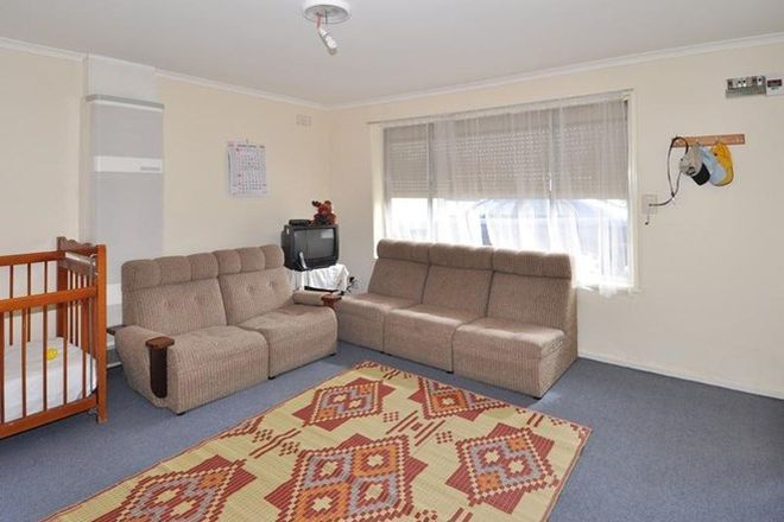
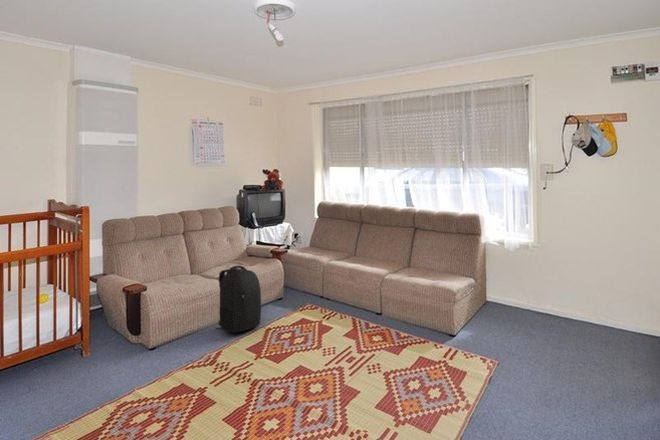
+ backpack (237, 297)
